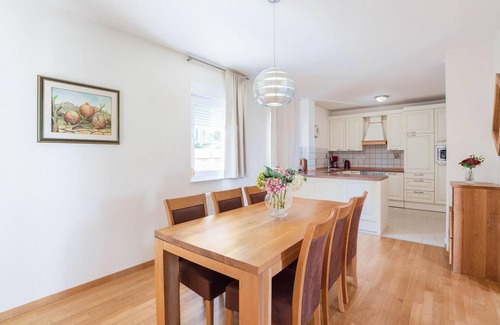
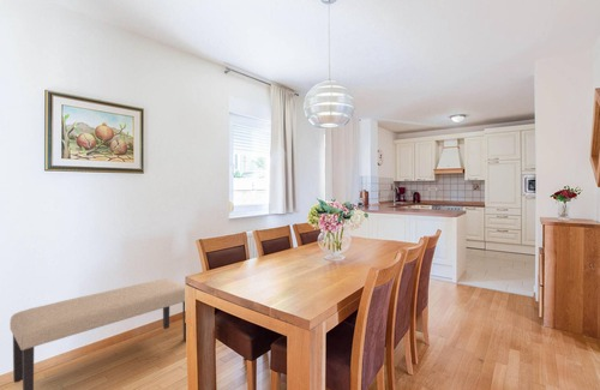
+ bench (110, 323)
